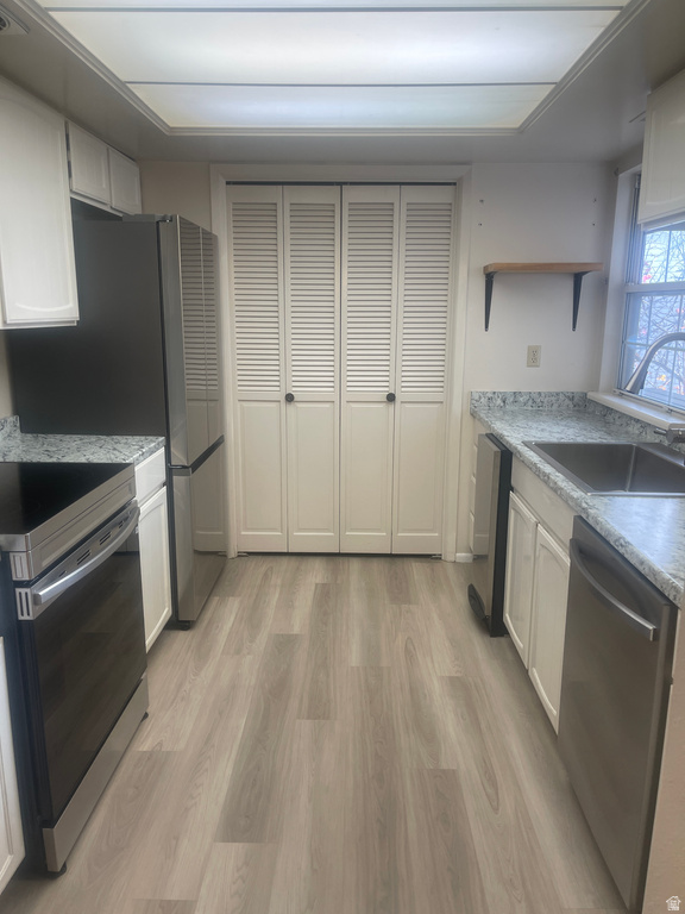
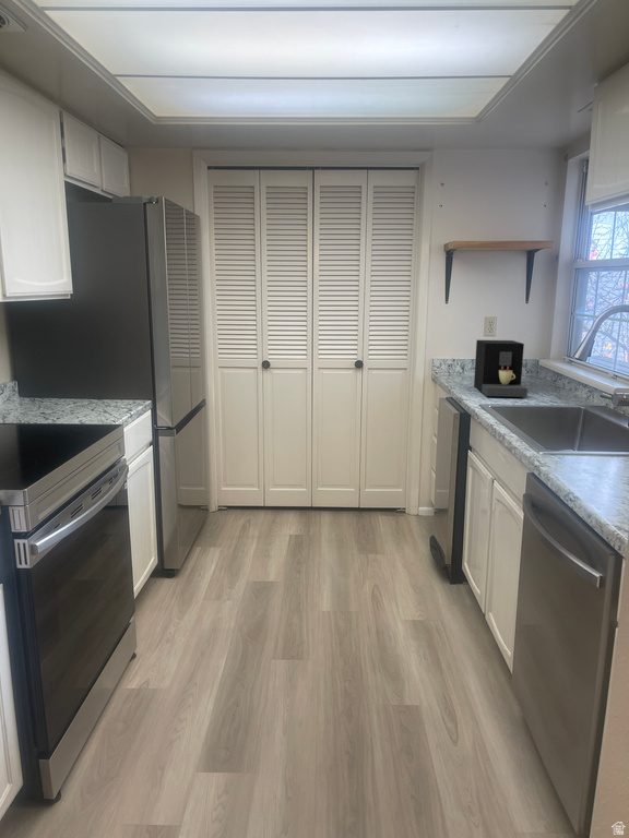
+ coffee maker (500, 367)
